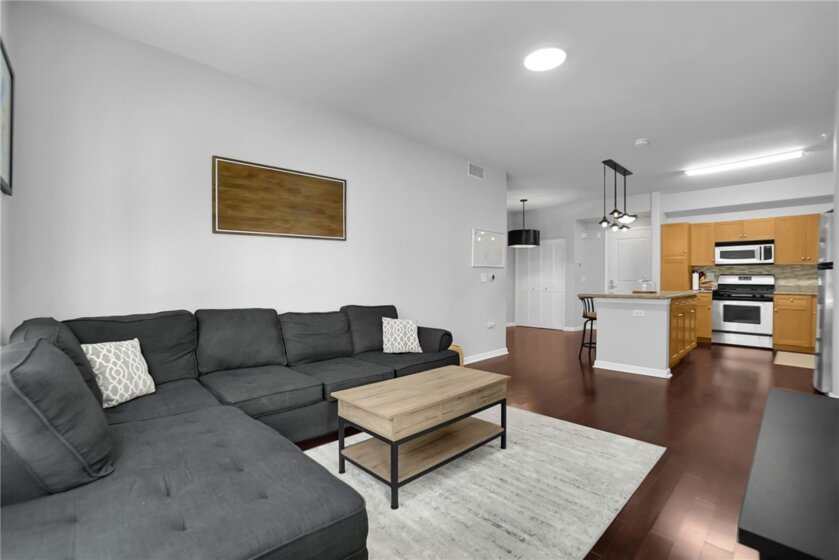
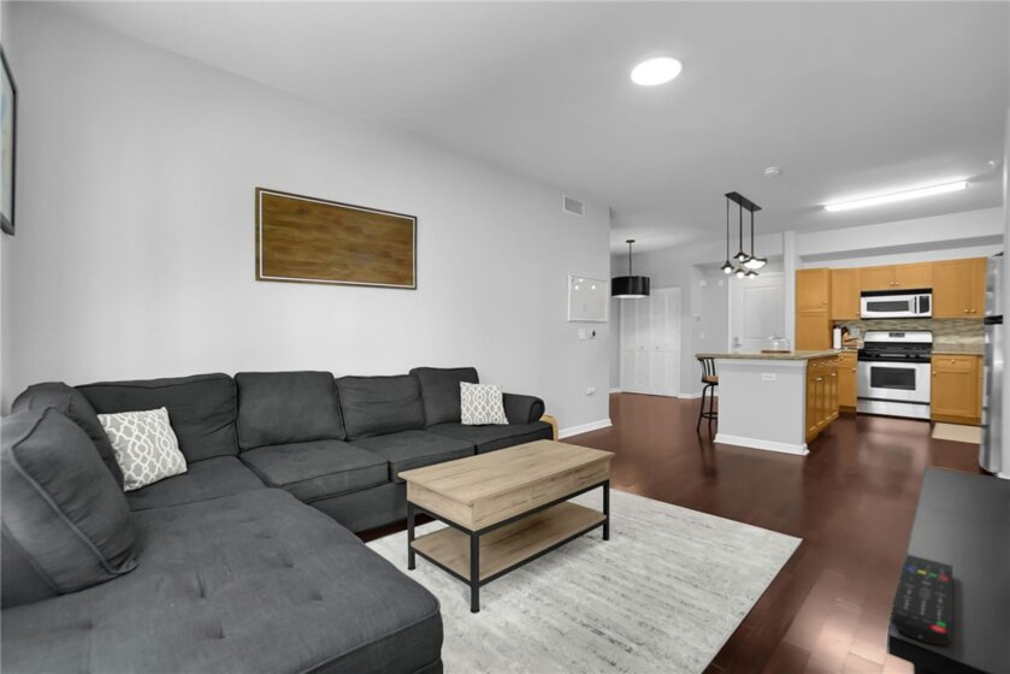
+ remote control (925, 595)
